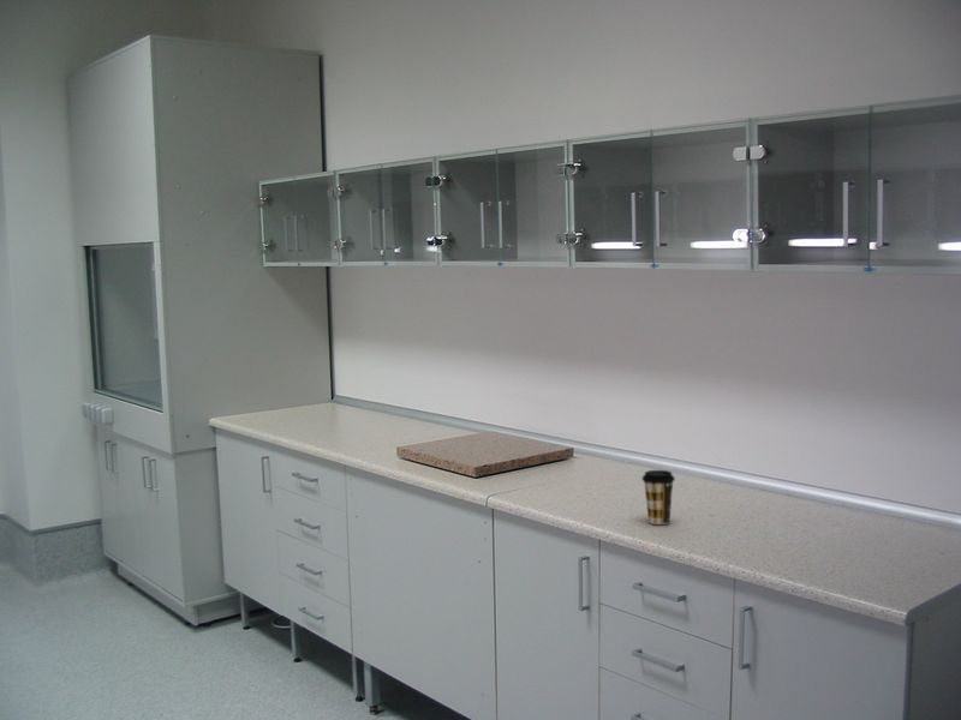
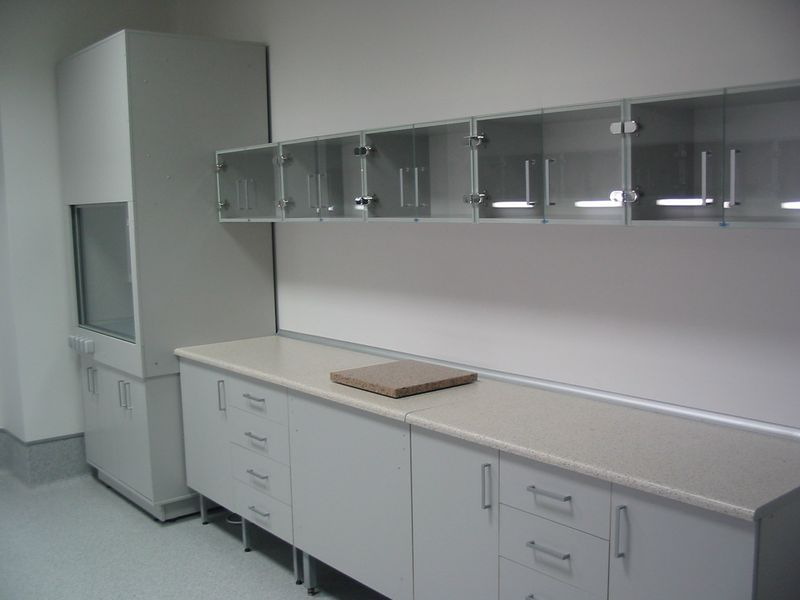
- coffee cup (658, 497)
